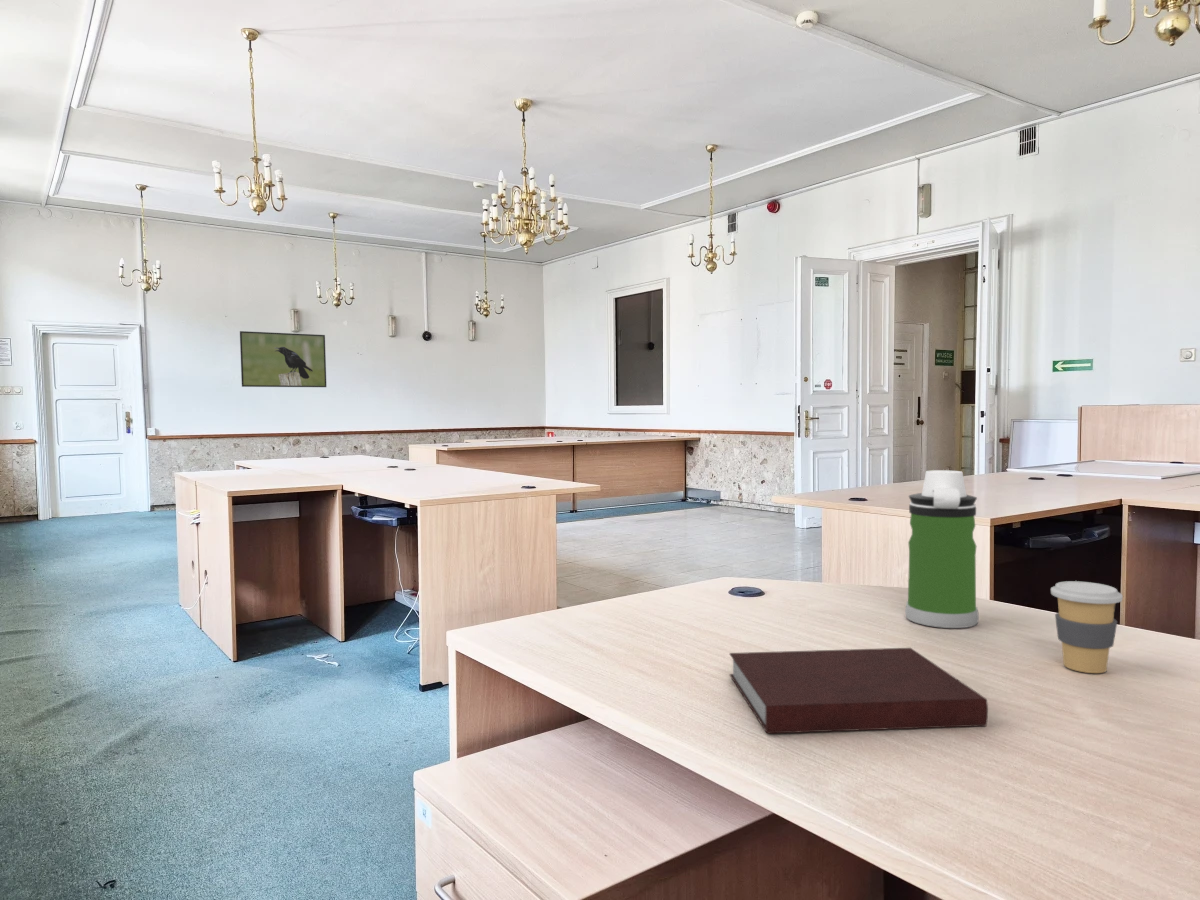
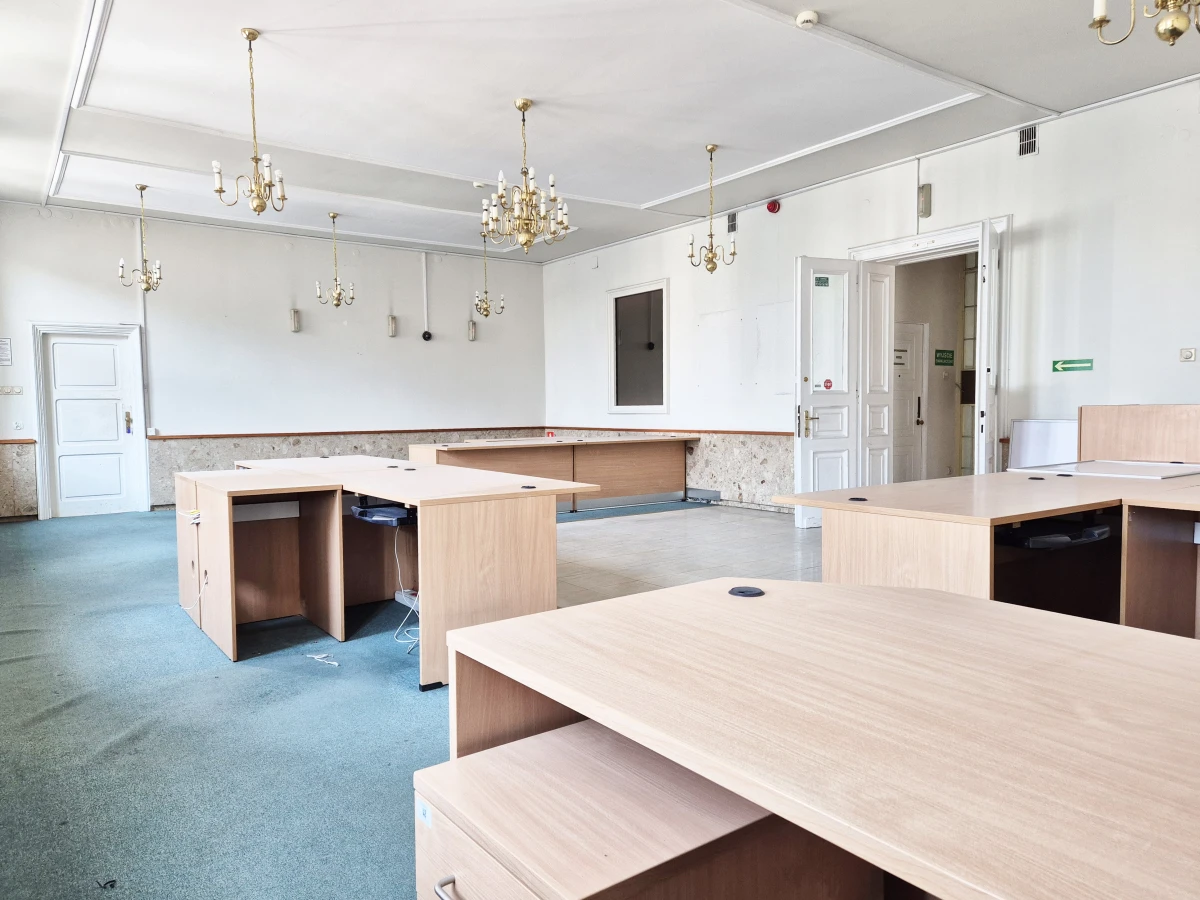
- water bottle (943, 545)
- coffee cup (1085, 627)
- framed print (284, 360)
- notebook (846, 686)
